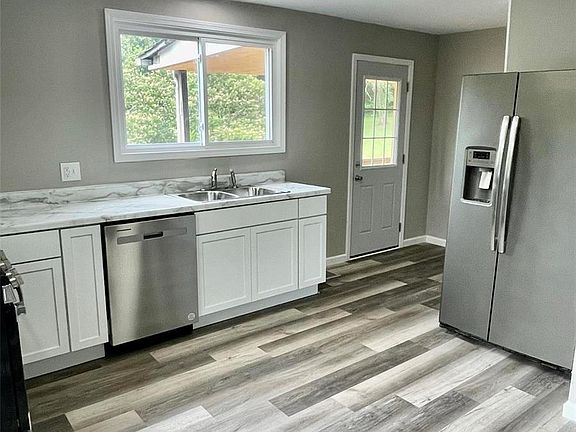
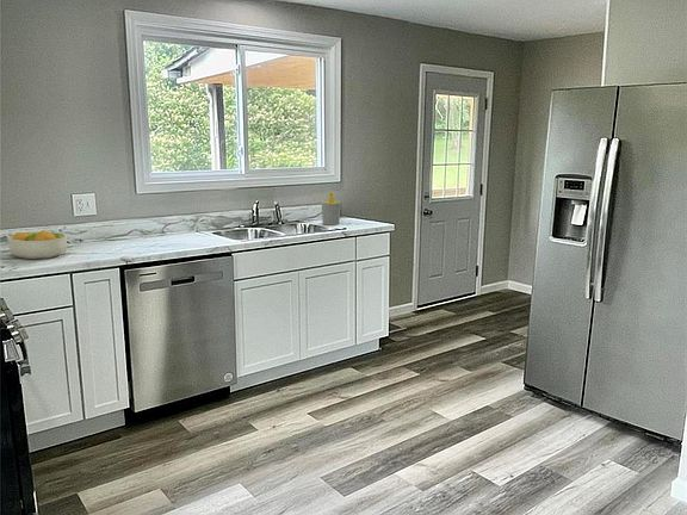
+ soap bottle (330, 207)
+ fruit bowl (37, 241)
